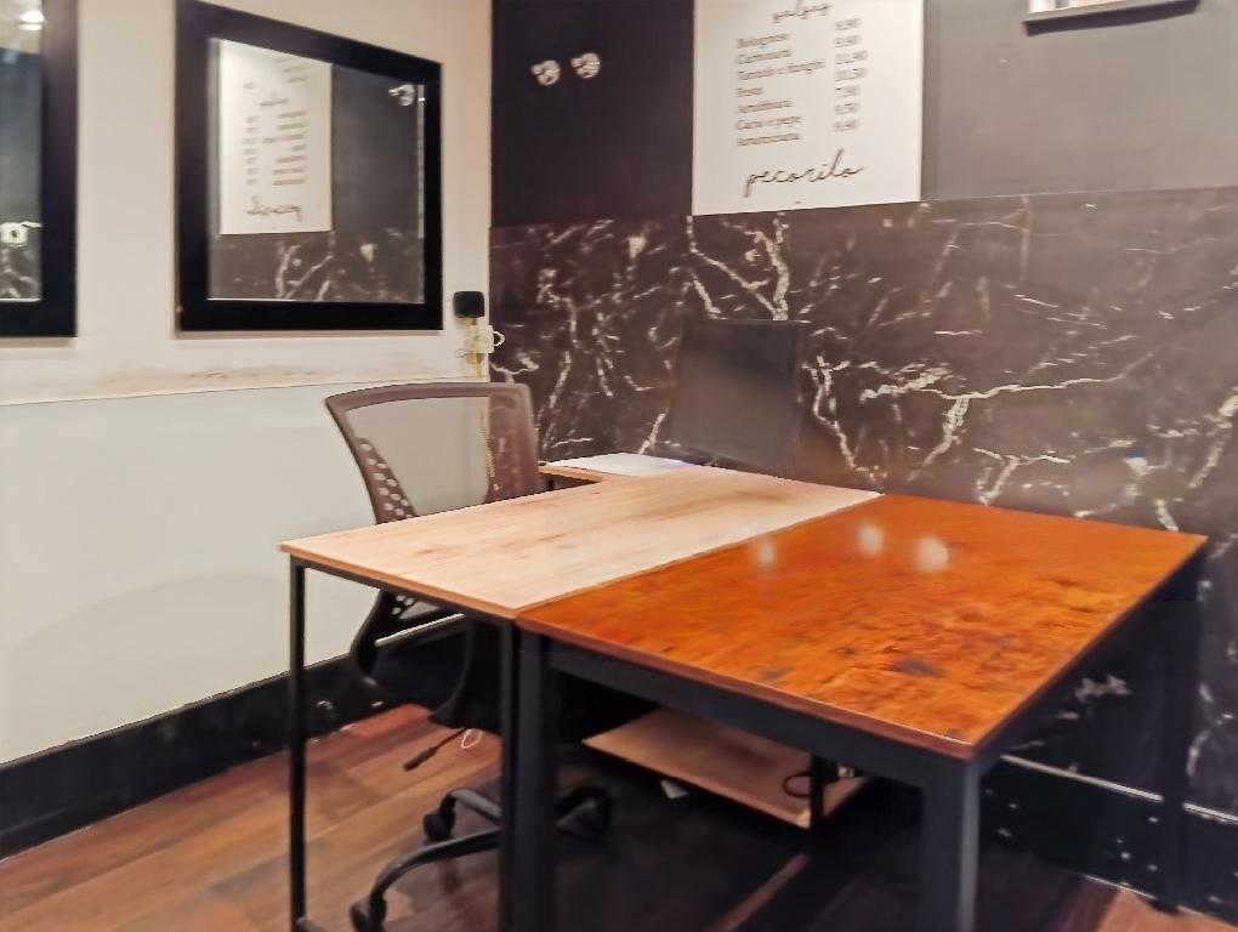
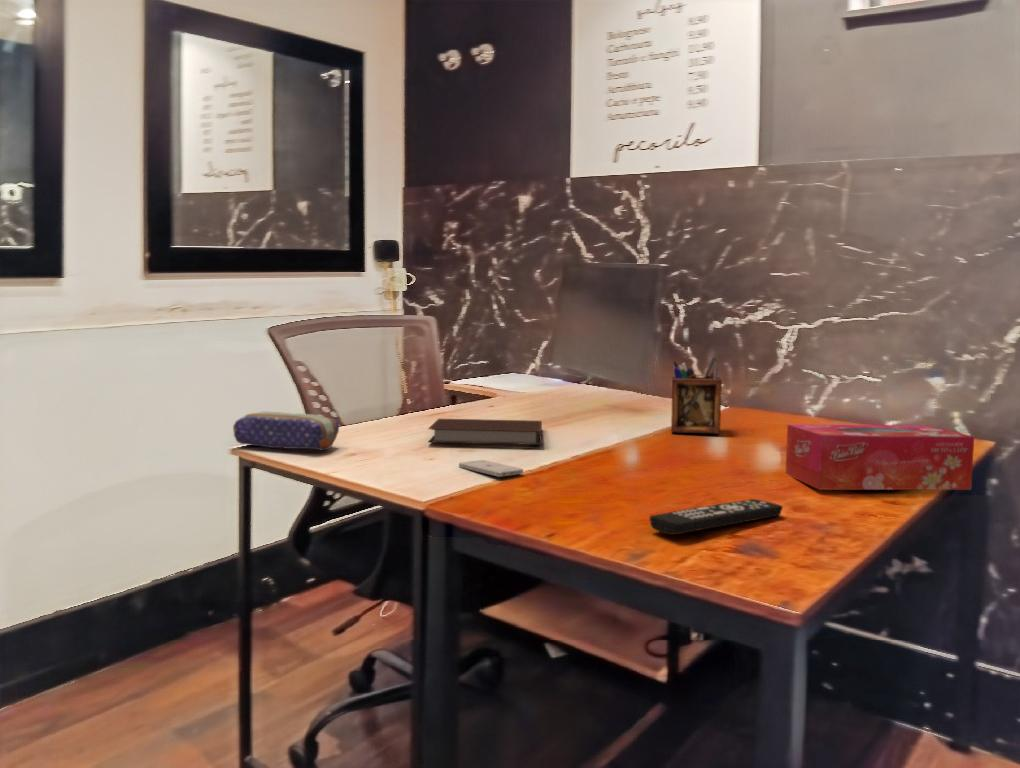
+ remote control (717, 516)
+ tissue box (875, 455)
+ desk organizer (695, 394)
+ notebook (487, 430)
+ smartphone (490, 467)
+ pencil case (286, 430)
